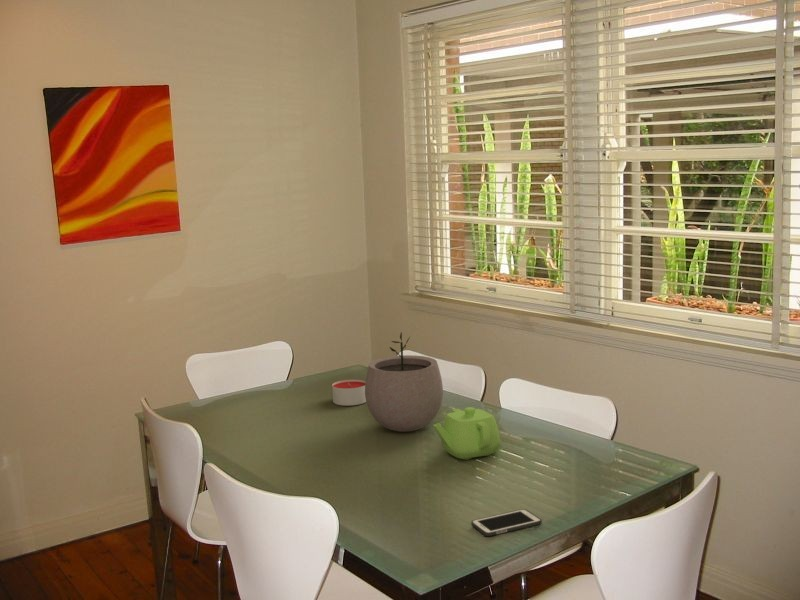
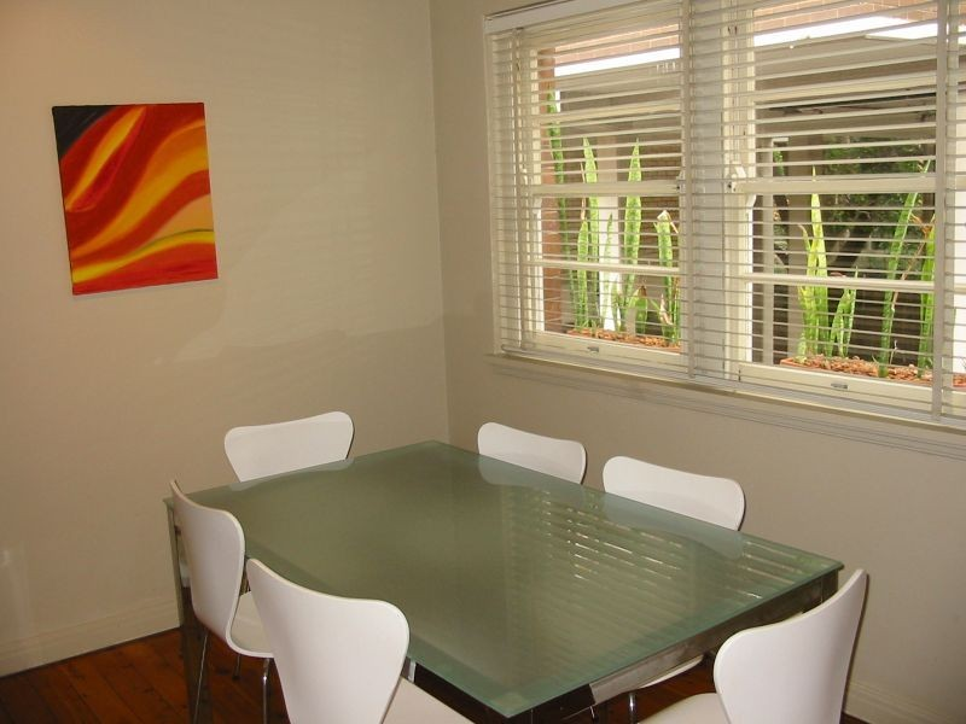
- teapot (463, 431)
- cell phone (506, 522)
- candle (350, 391)
- plant pot (403, 381)
